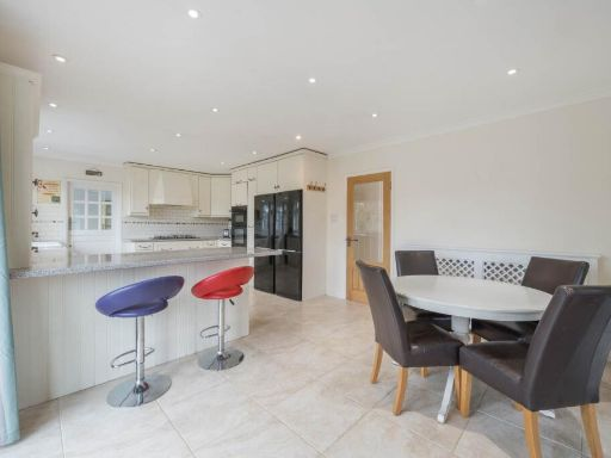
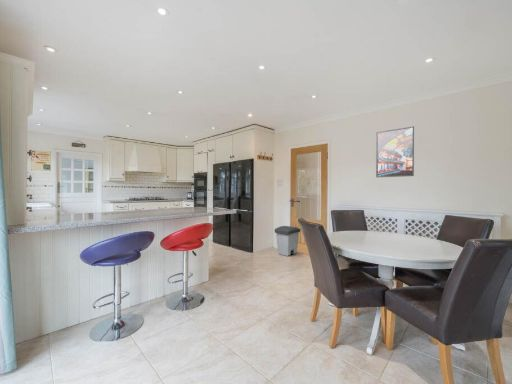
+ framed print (394, 153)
+ trash can (287, 240)
